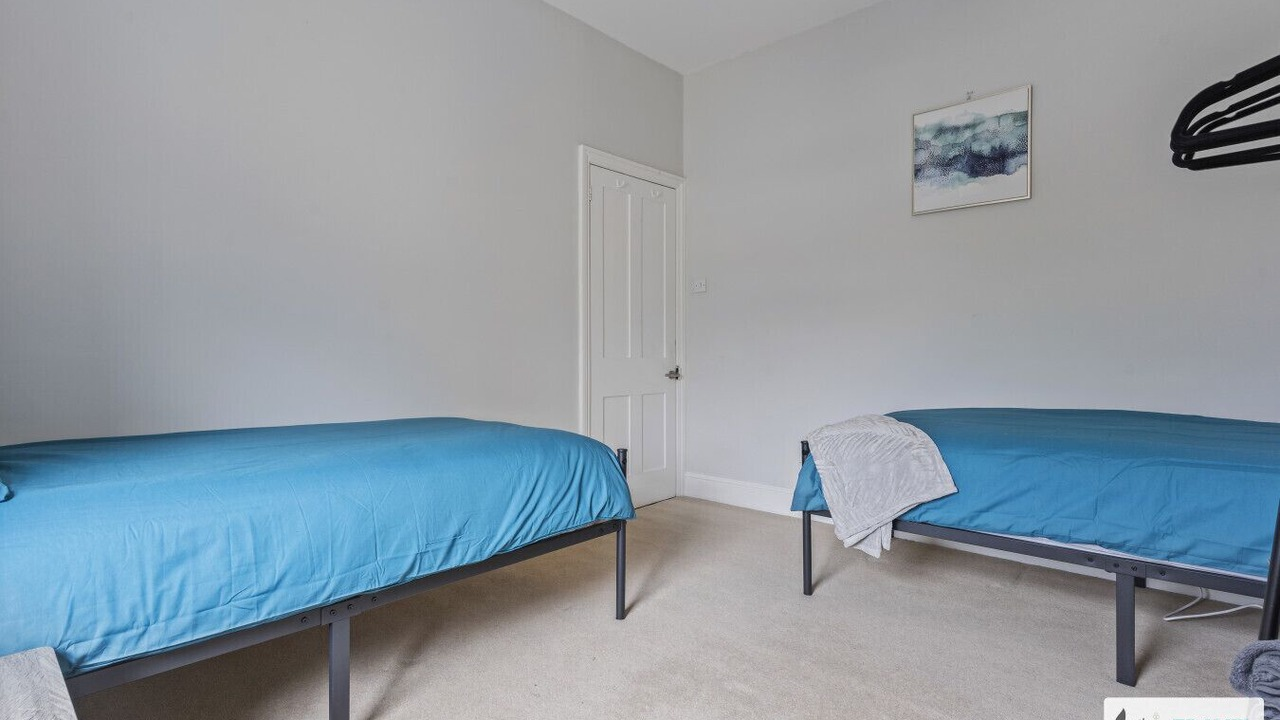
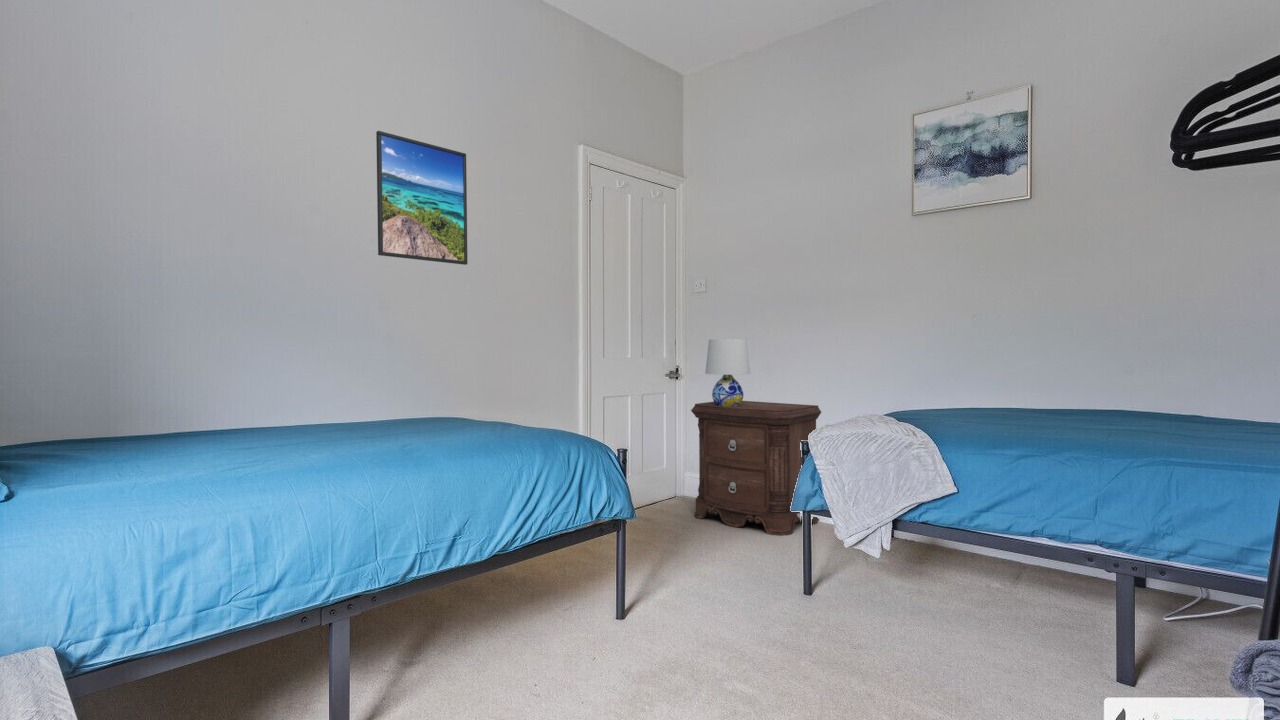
+ table lamp (727, 372)
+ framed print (424, 201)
+ nightstand (750, 462)
